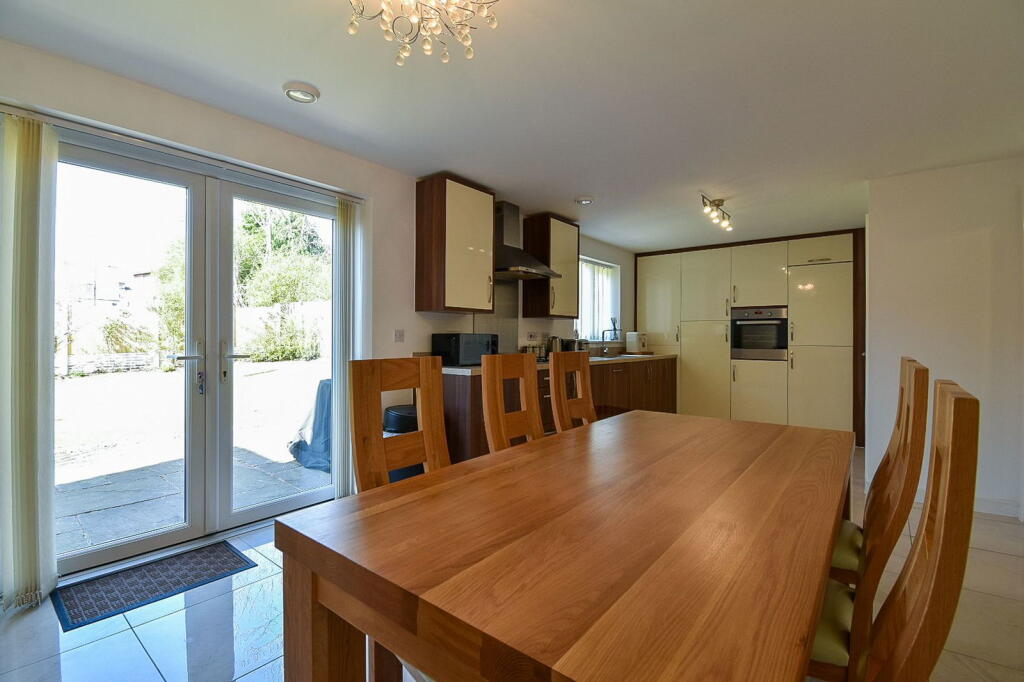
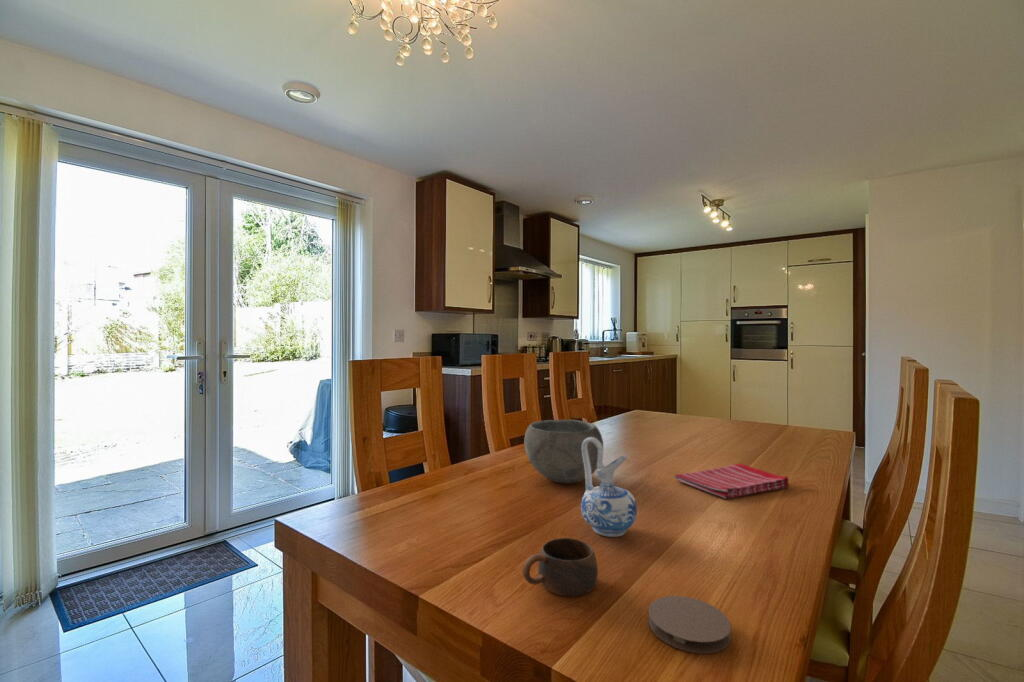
+ ceramic pitcher (608, 484)
+ cup (558, 565)
+ coaster (688, 622)
+ bowl (563, 451)
+ dish towel (731, 478)
